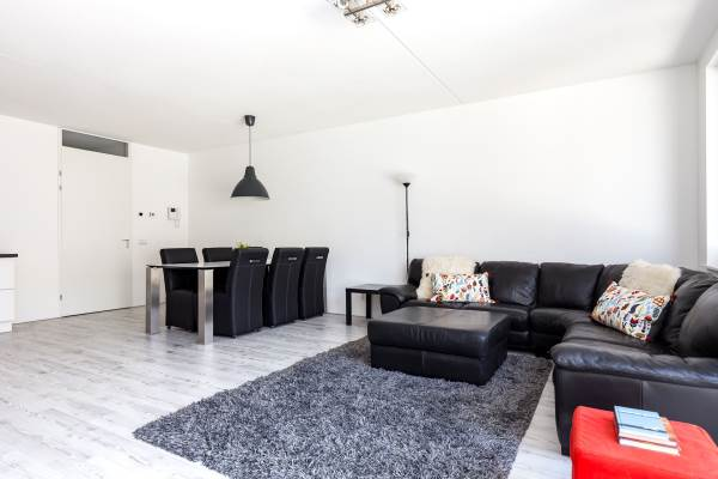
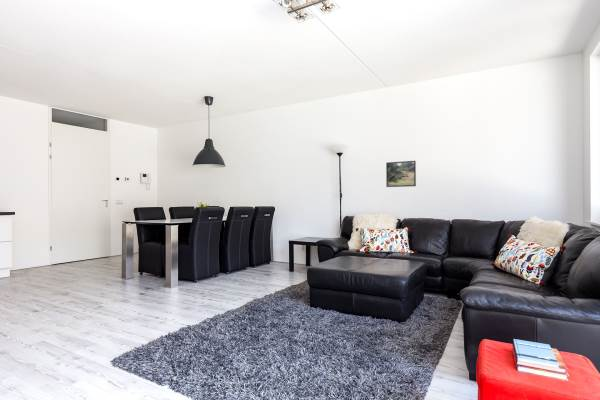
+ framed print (400, 174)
